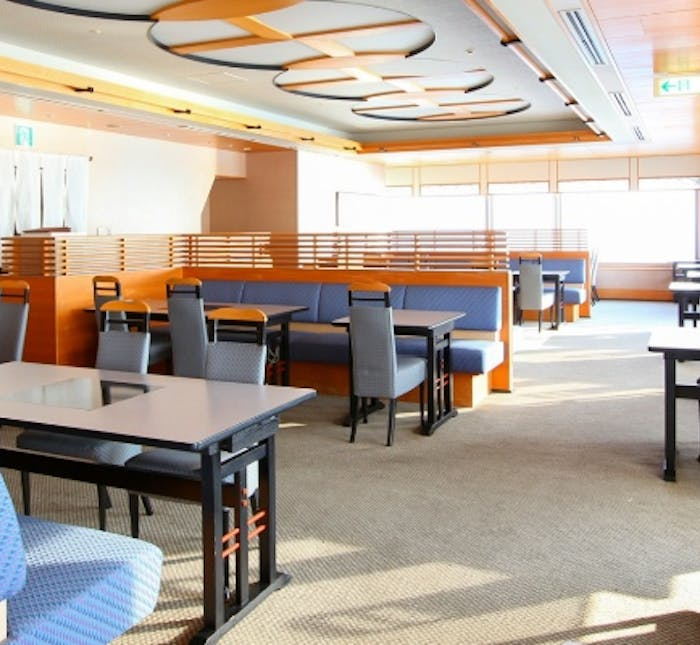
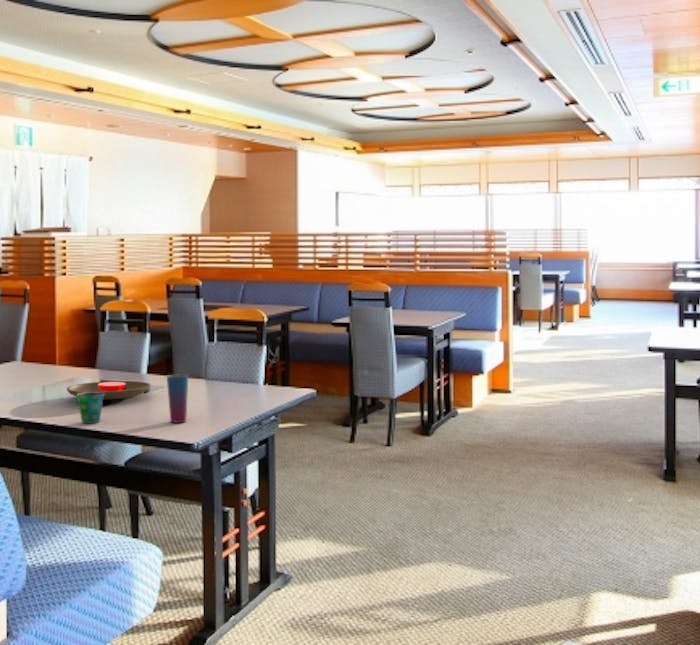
+ cup (92, 407)
+ plate (109, 391)
+ cup (177, 398)
